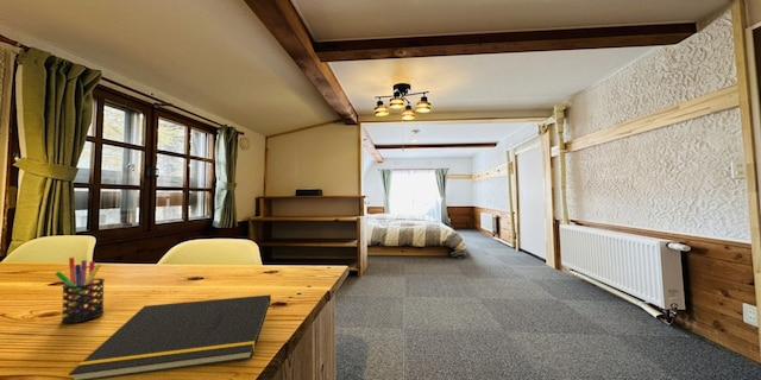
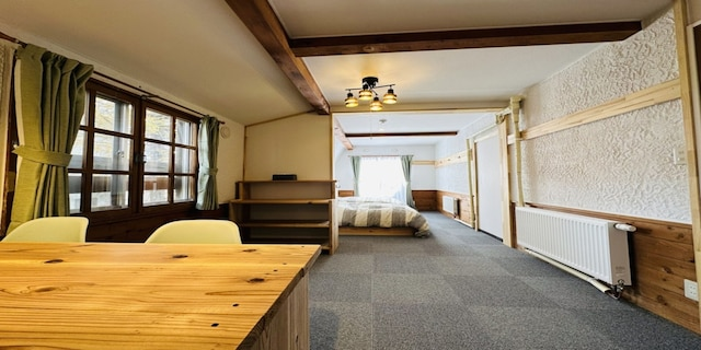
- pen holder (78, 287)
- notepad (191, 329)
